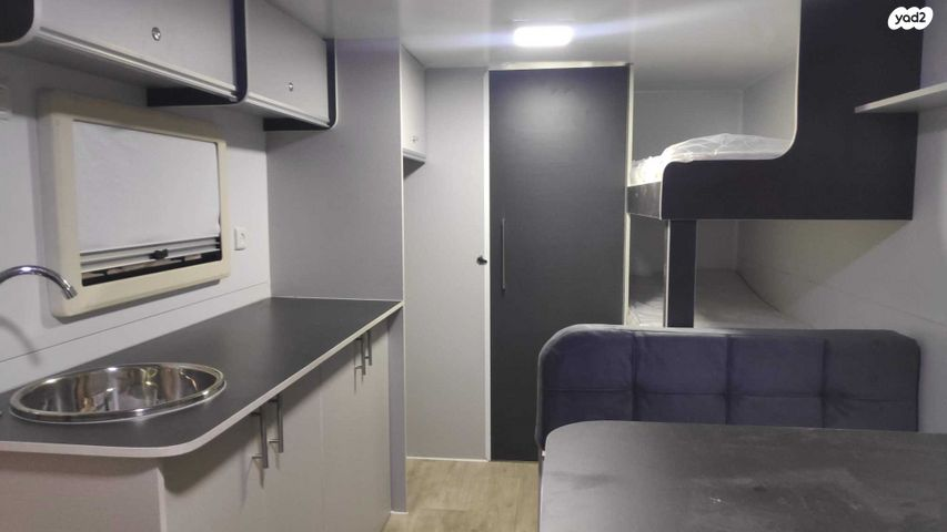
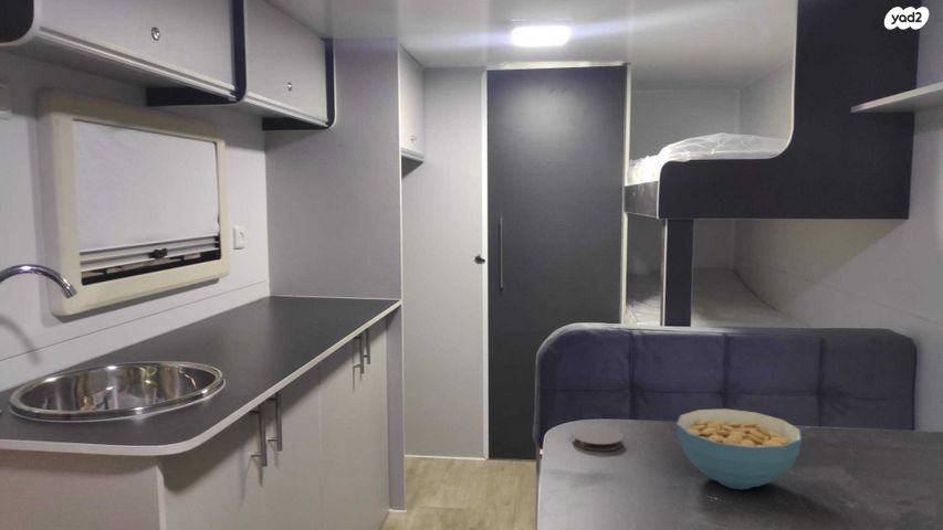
+ coaster (597, 438)
+ cereal bowl (736, 454)
